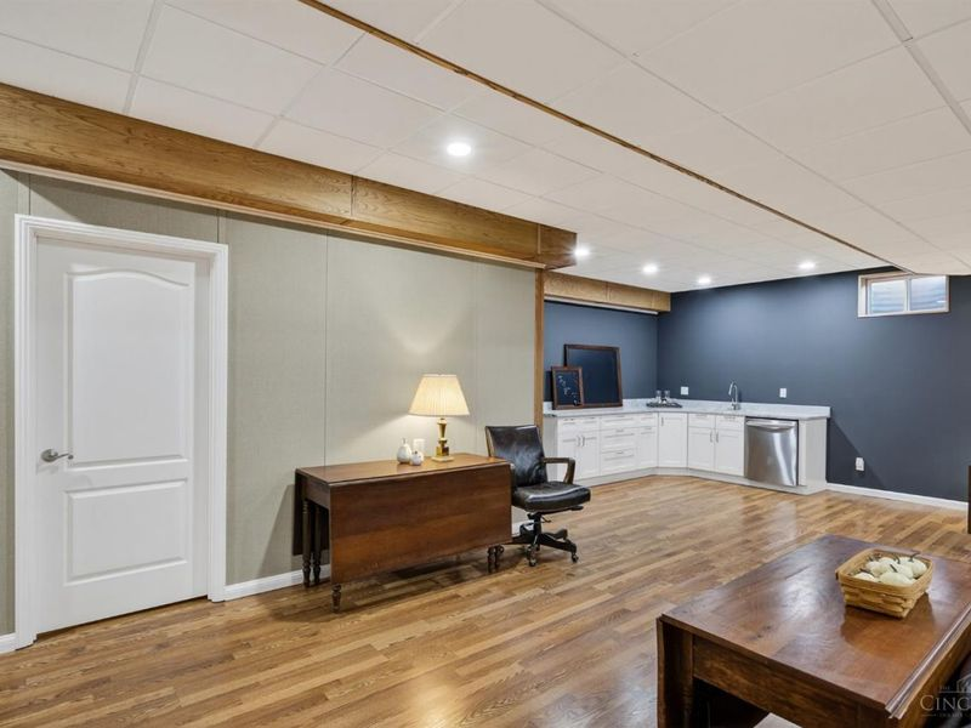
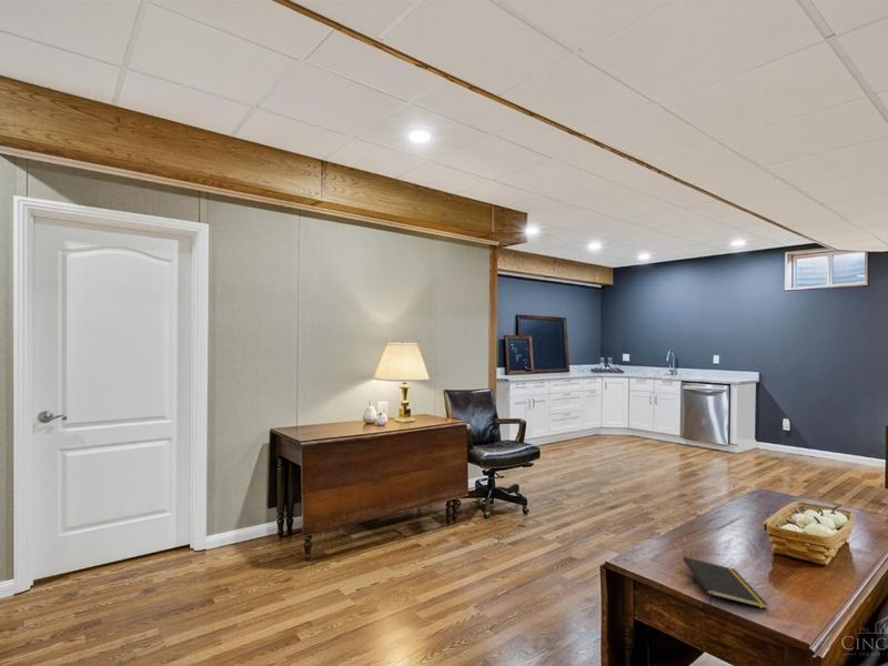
+ notepad (722, 581)
